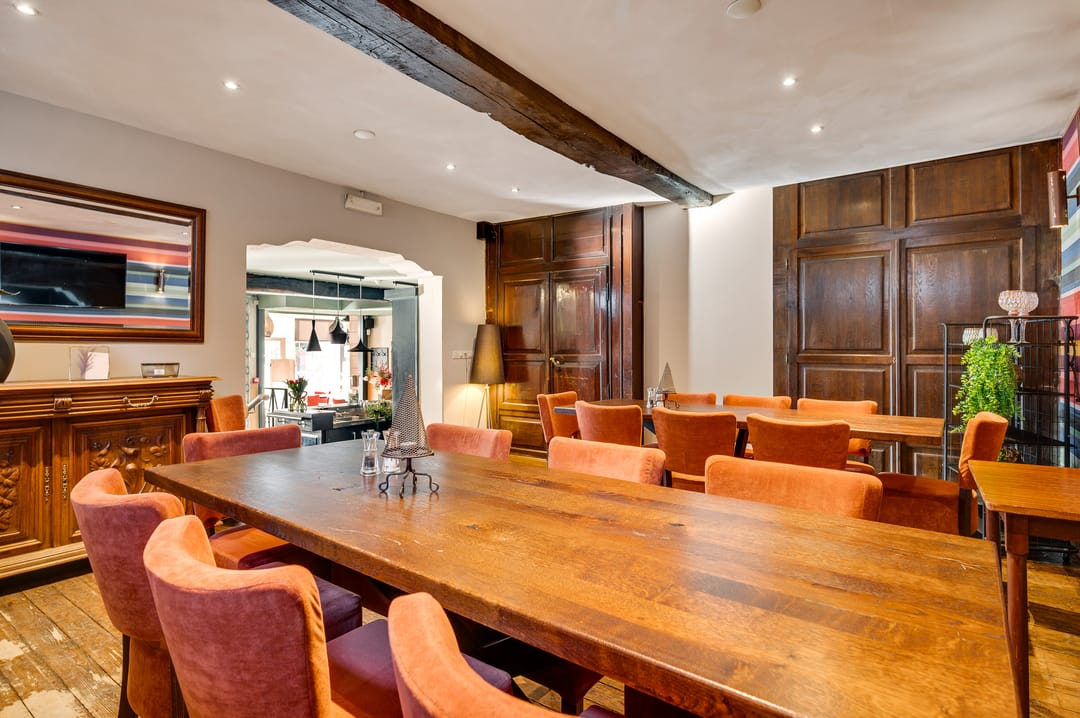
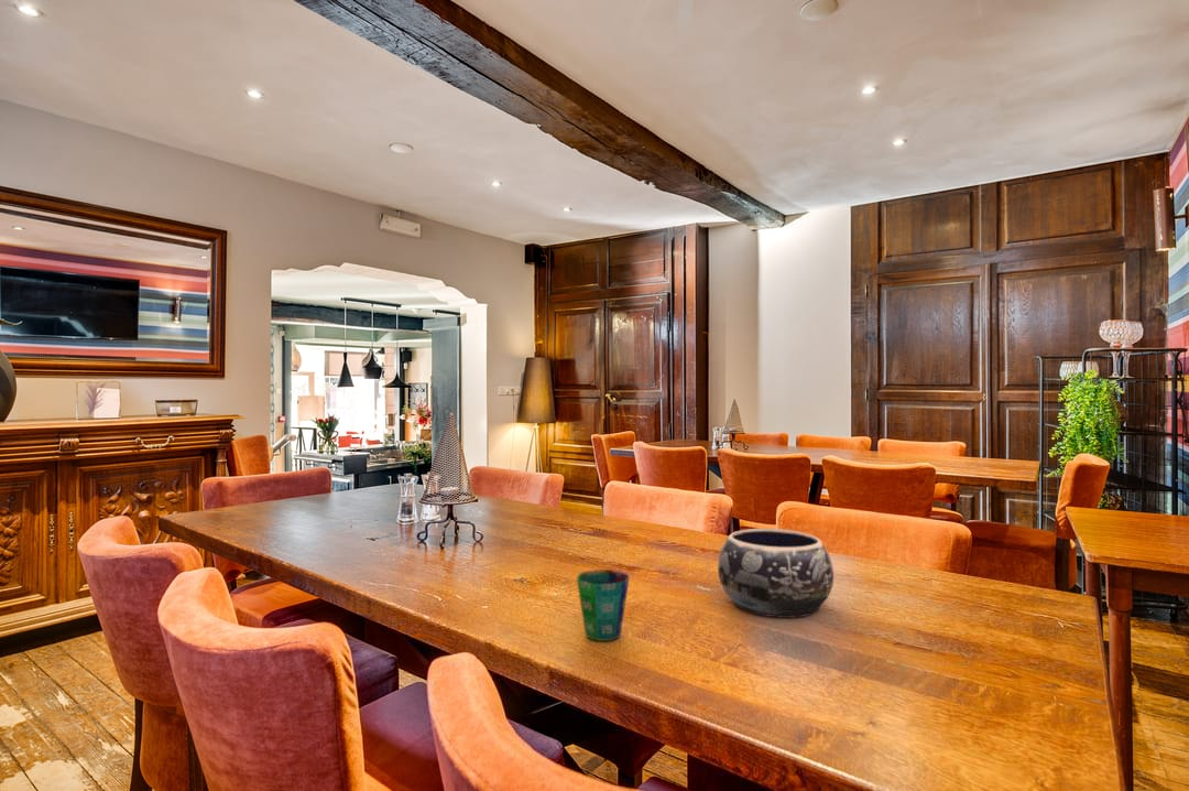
+ cup (607, 603)
+ decorative bowl (774, 570)
